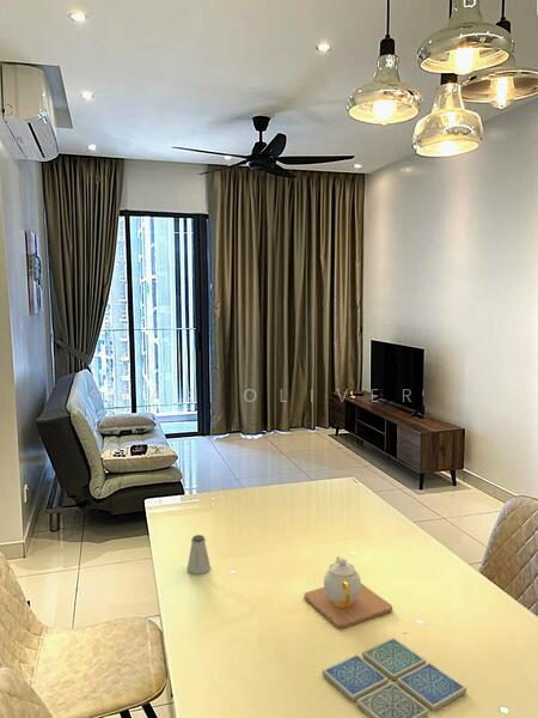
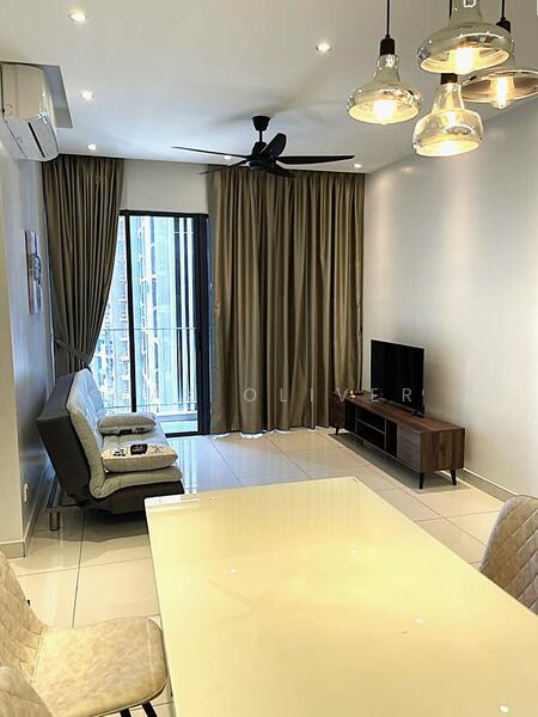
- drink coaster (393, 680)
- saltshaker (198, 553)
- teapot (347, 580)
